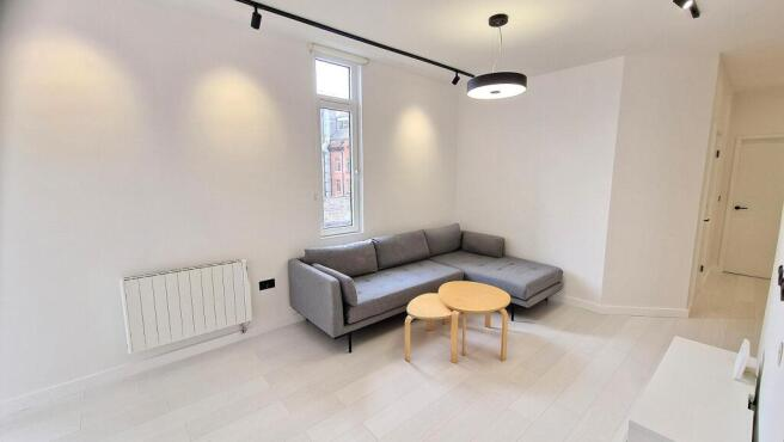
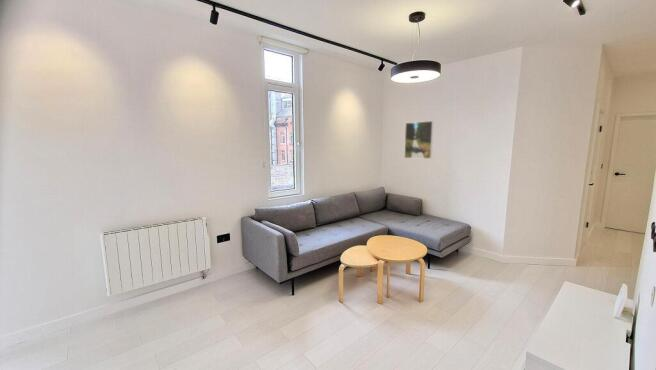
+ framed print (418, 140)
